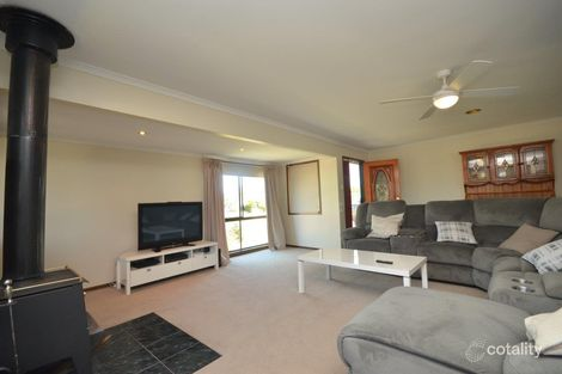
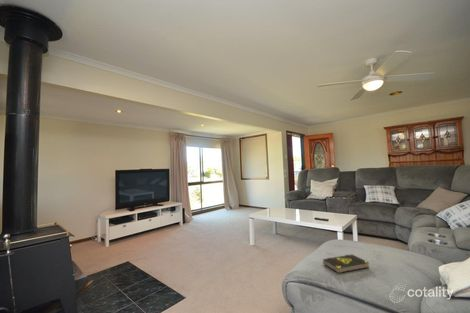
+ book (345, 262)
